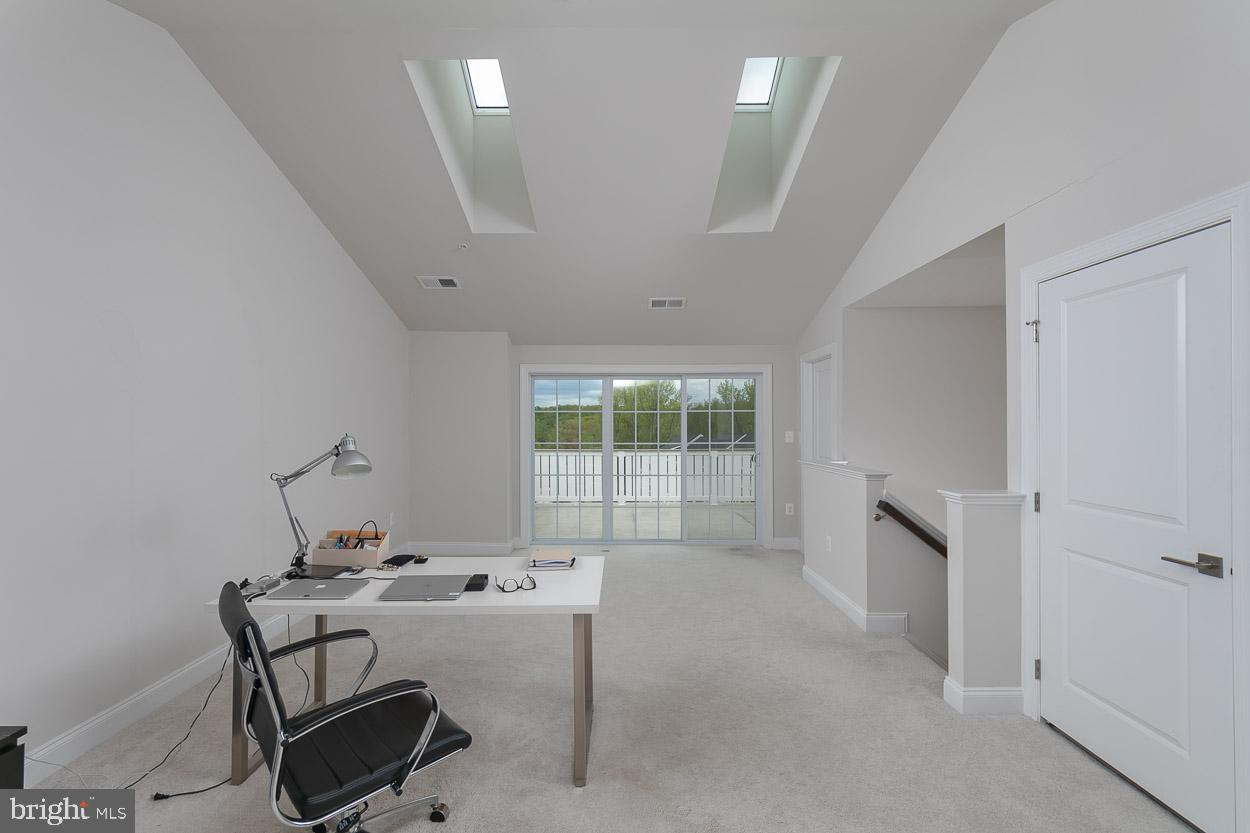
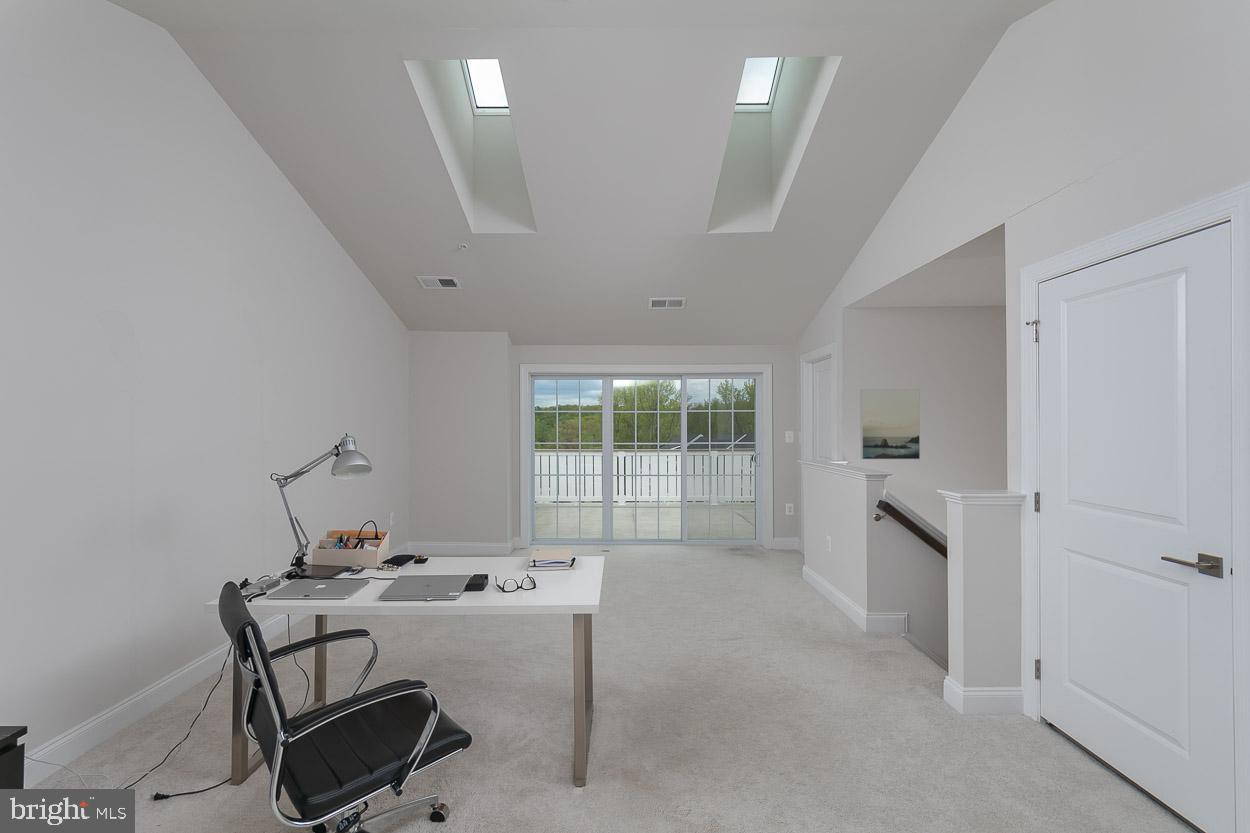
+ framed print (890, 424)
